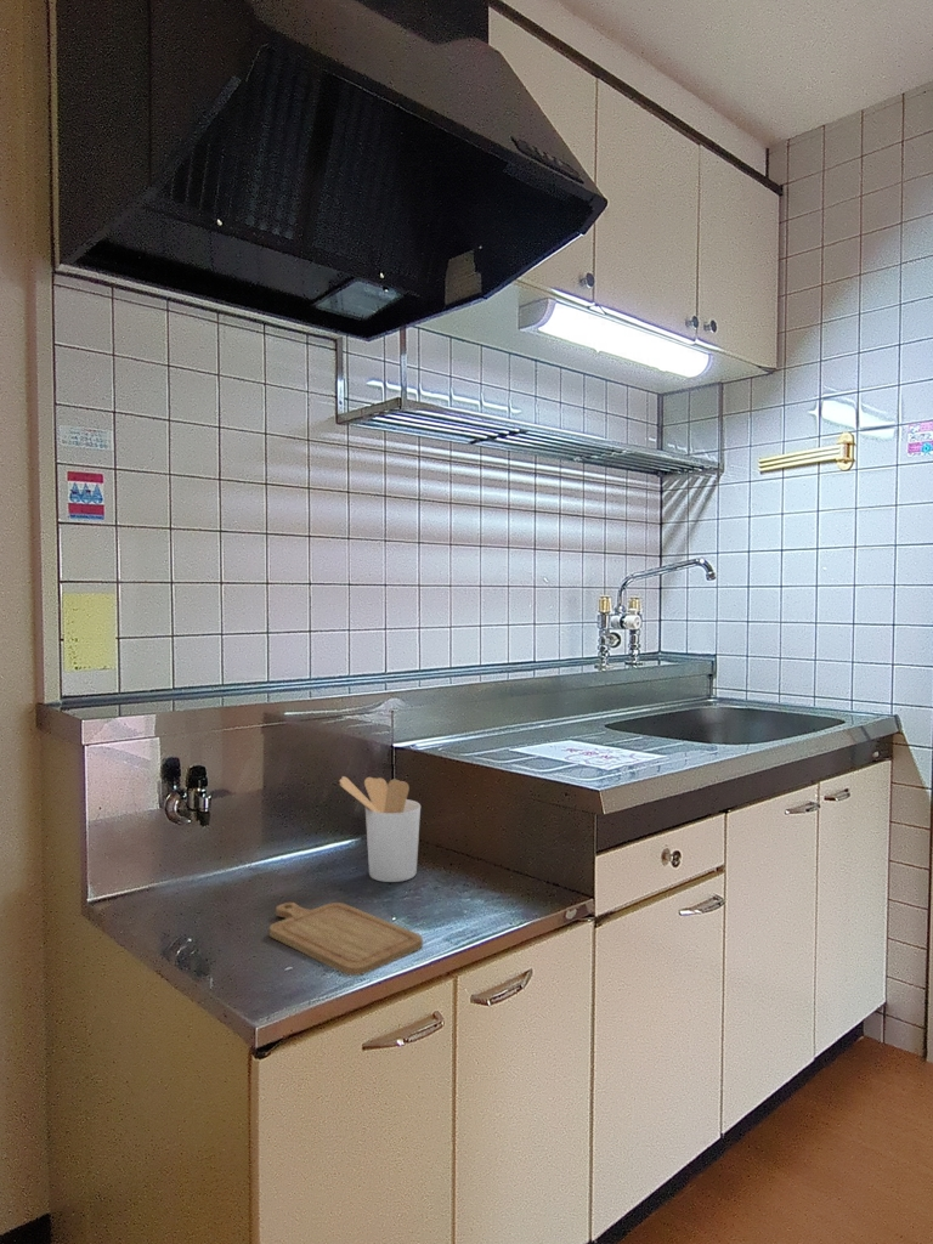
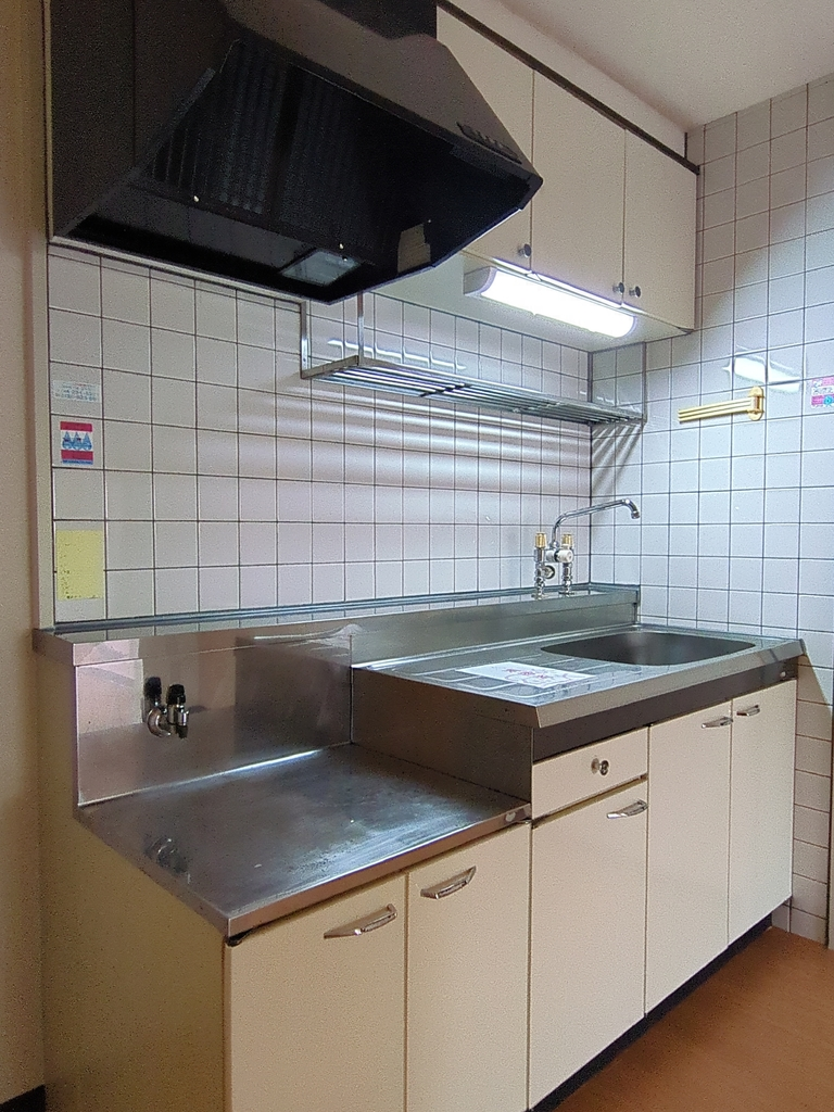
- chopping board (333, 931)
- utensil holder (378, 824)
